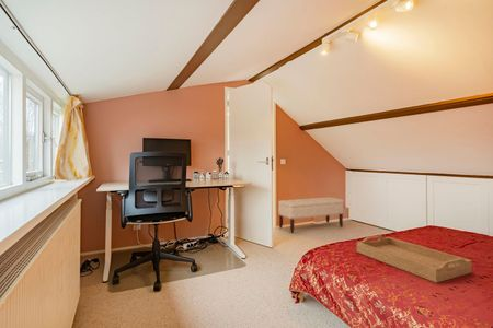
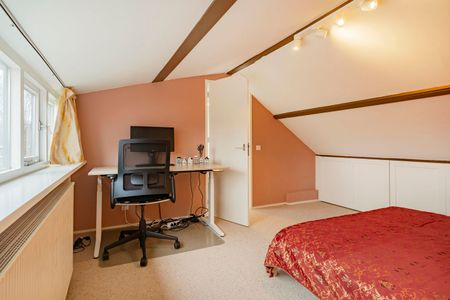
- serving tray (408, 254)
- bench (311, 213)
